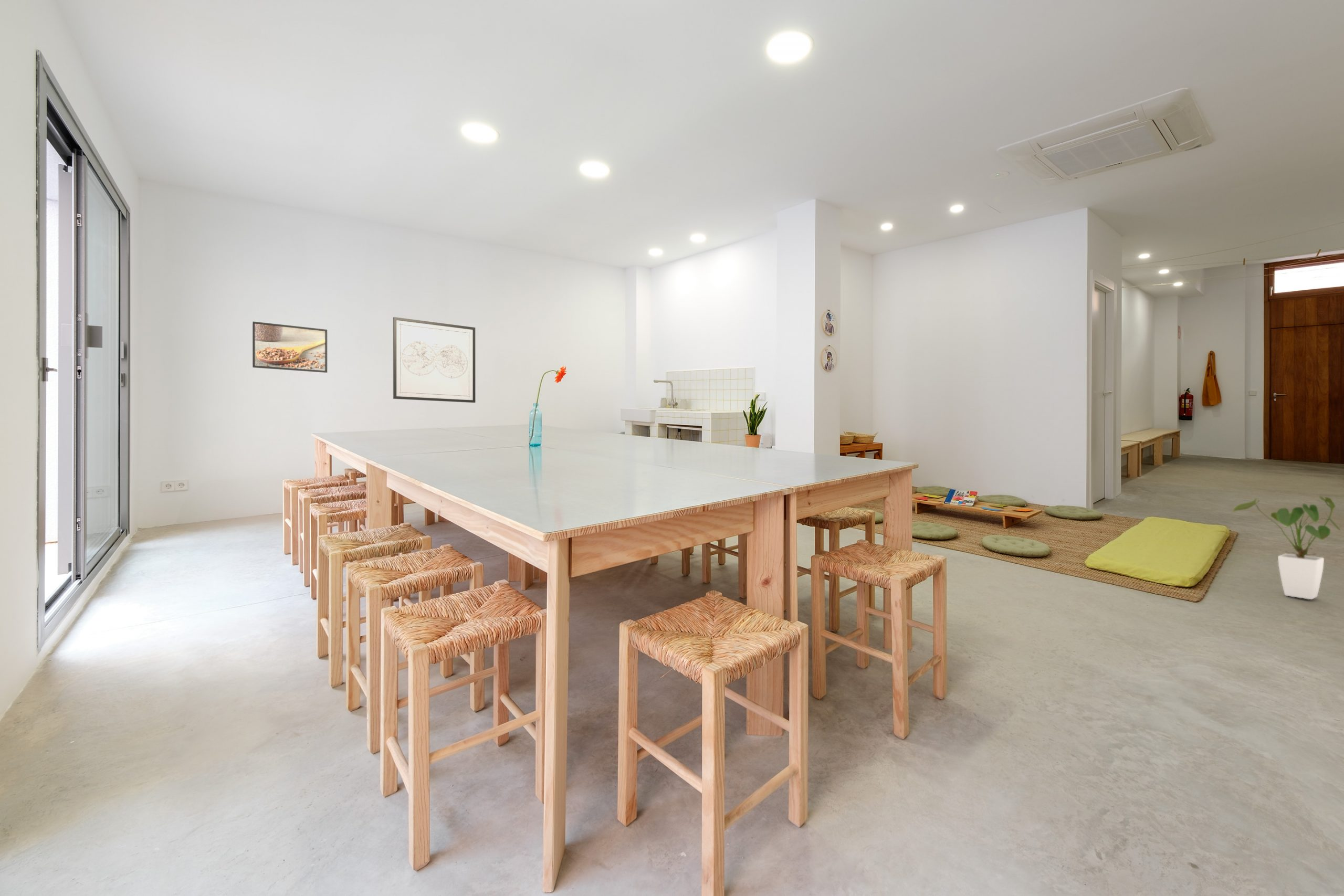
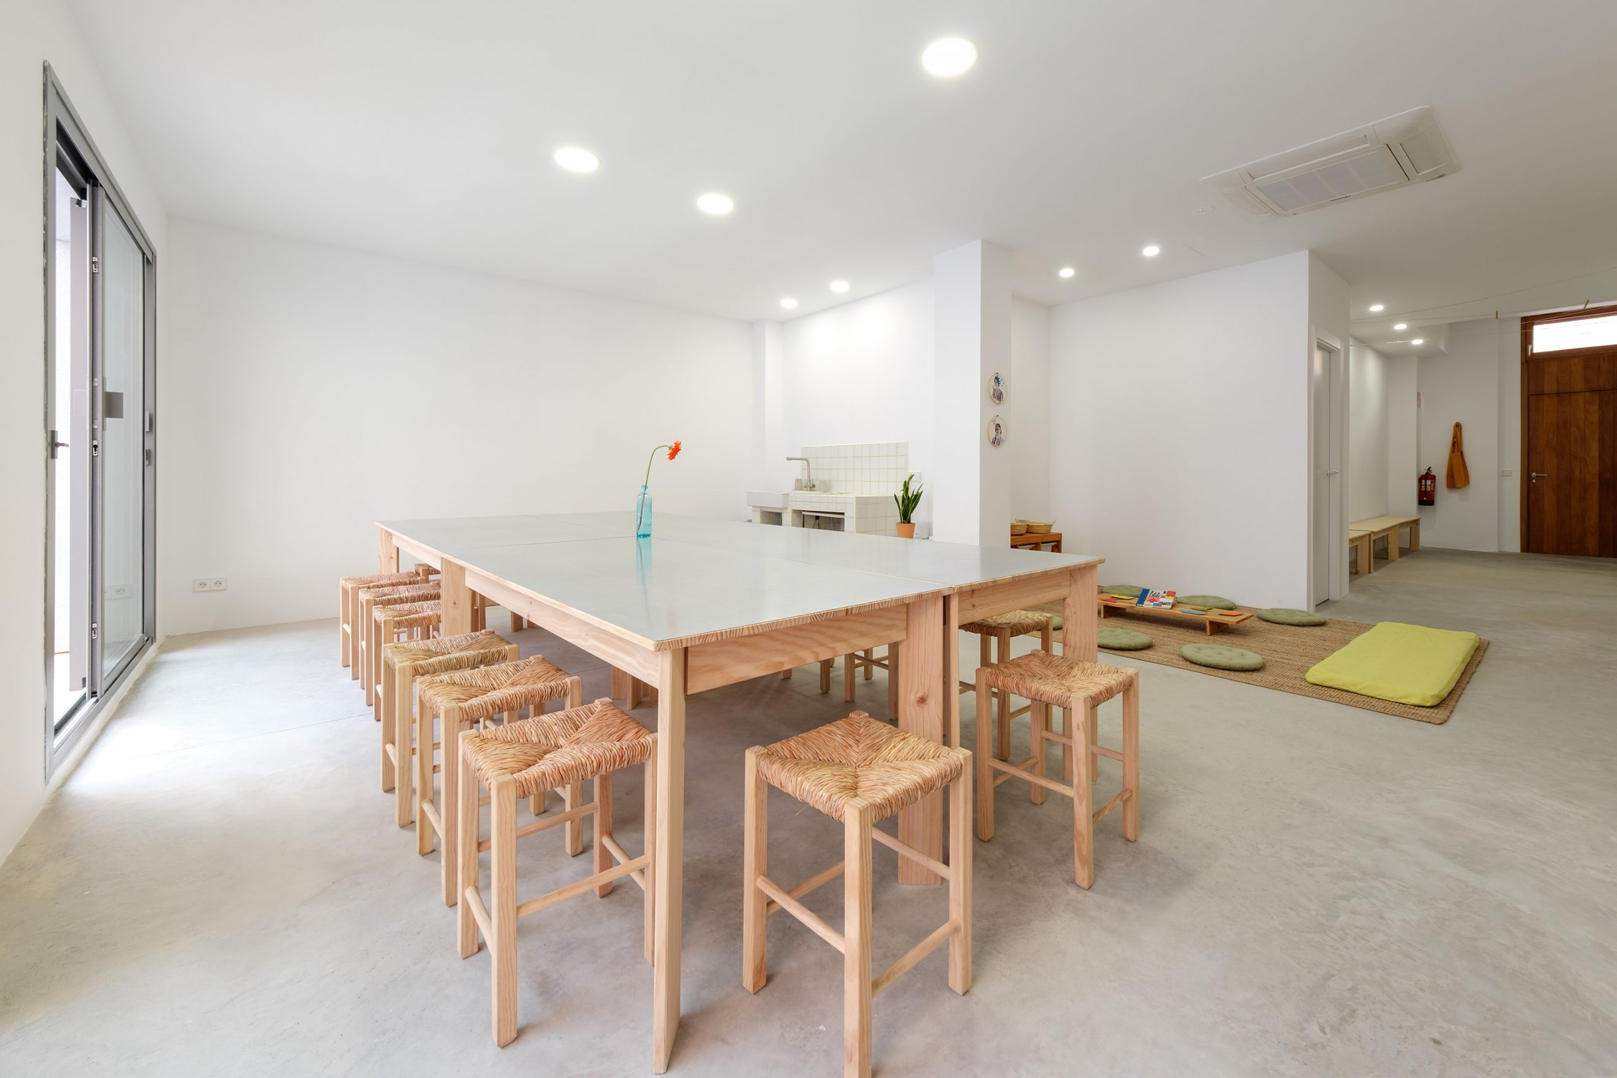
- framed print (291, 347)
- wall art (436, 362)
- house plant (1291, 543)
